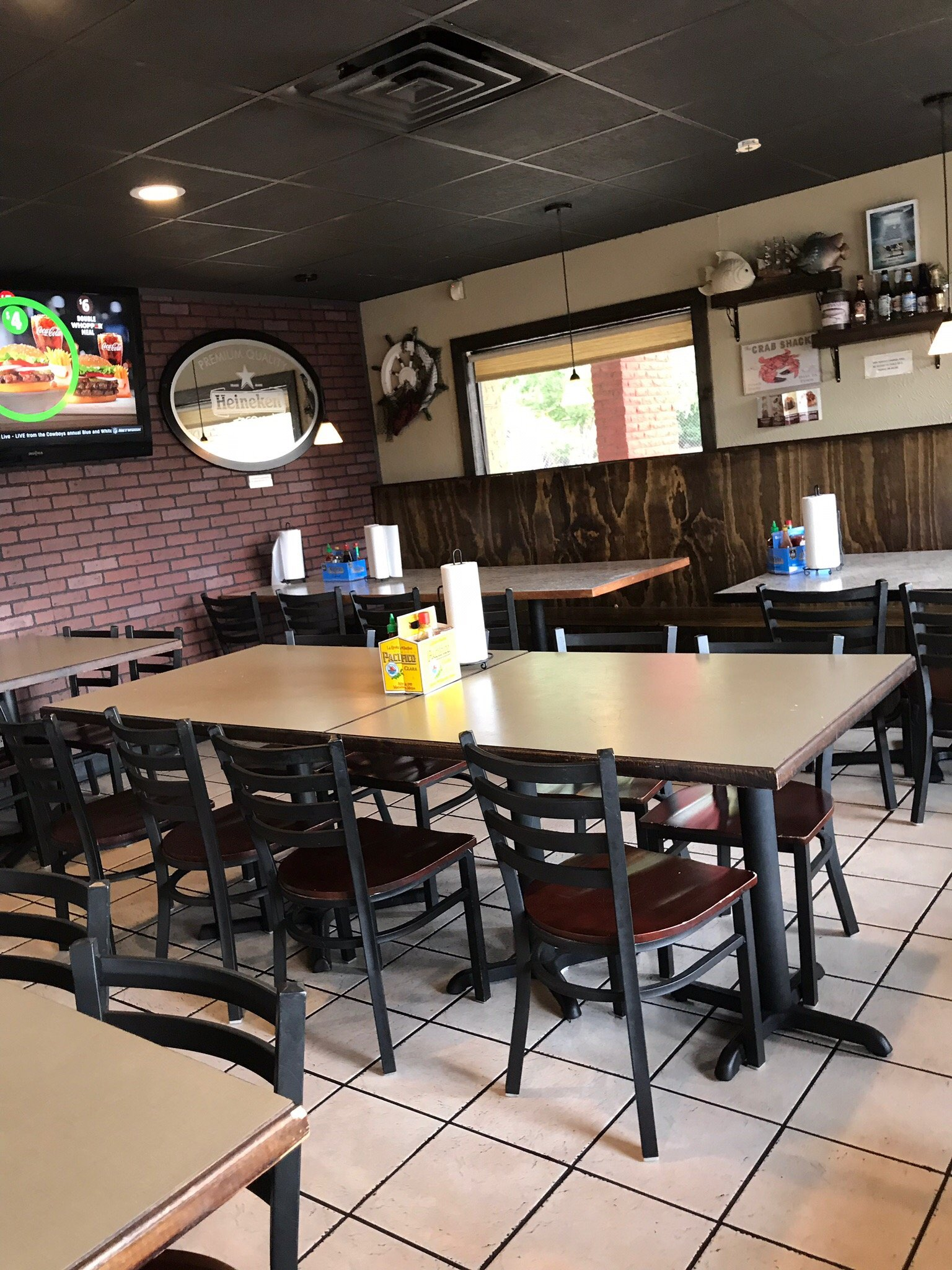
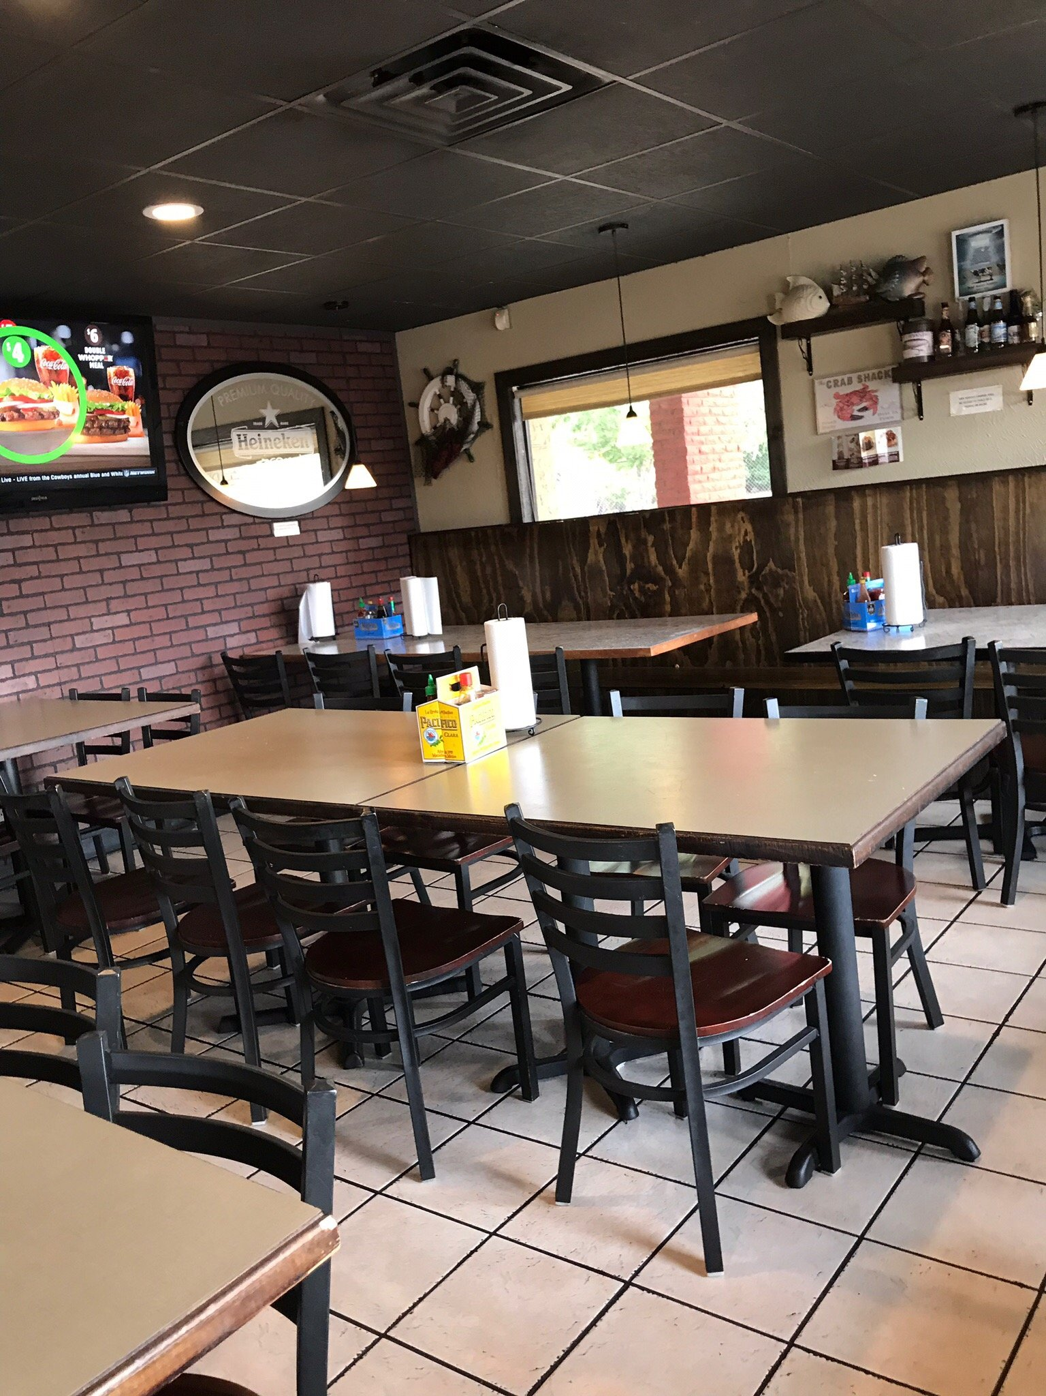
- smoke detector (747, 145)
